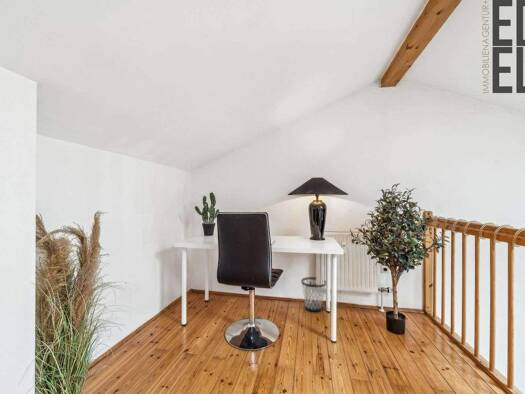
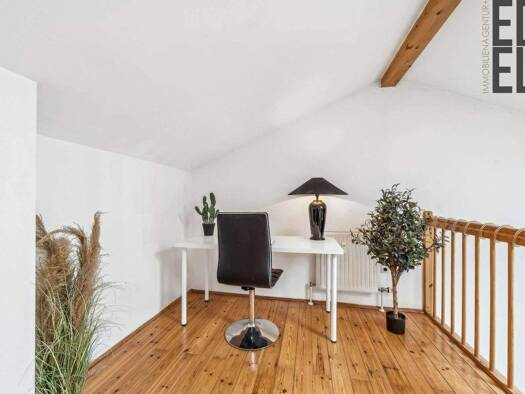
- wastebasket (314, 294)
